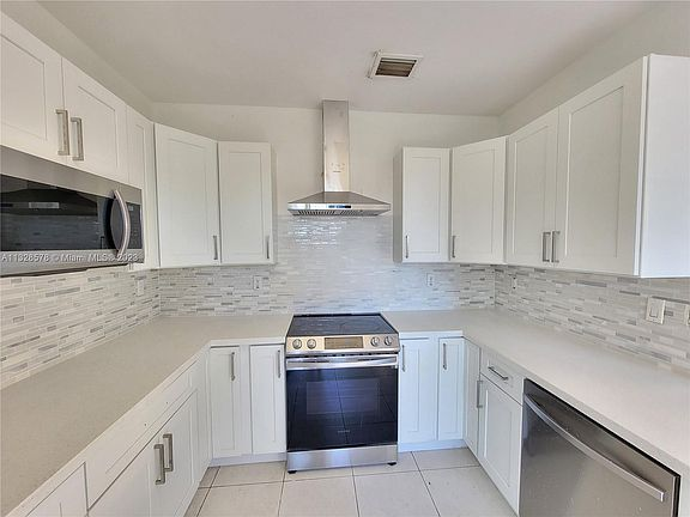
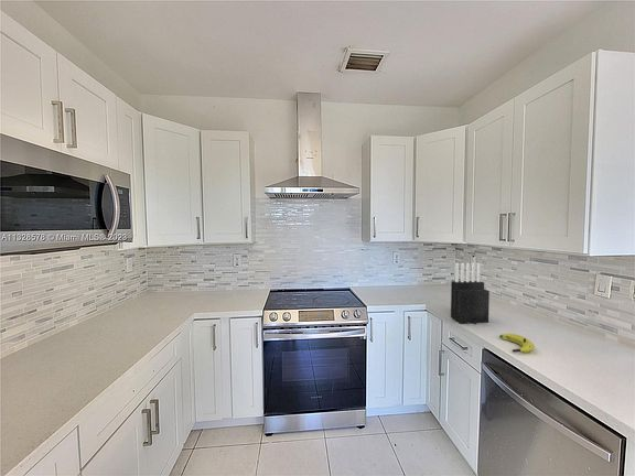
+ knife block (471, 292)
+ banana (513, 340)
